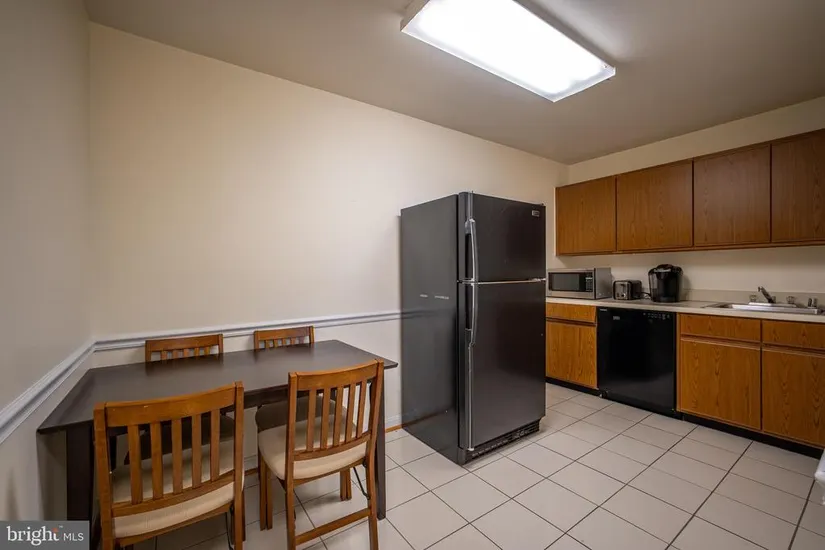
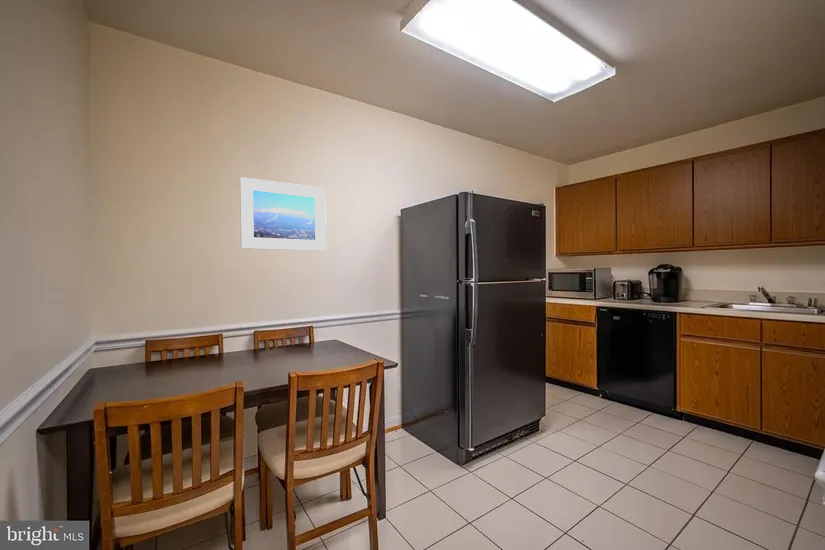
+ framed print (285, 216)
